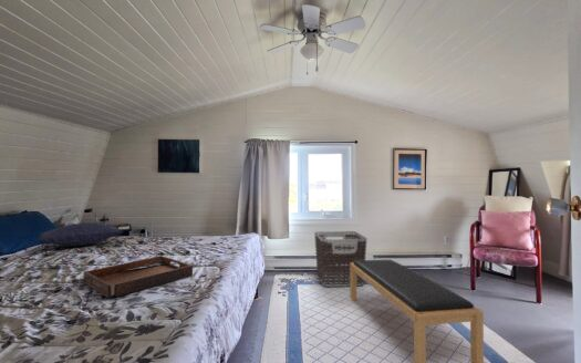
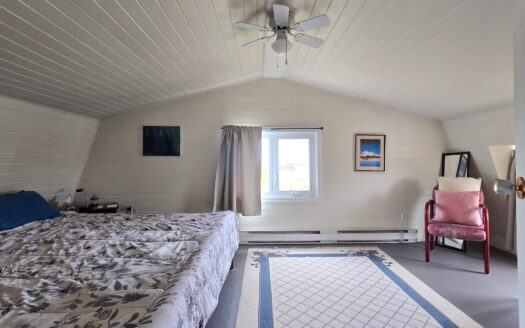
- clothes hamper (339, 257)
- pillow (82, 234)
- bench (401, 301)
- serving tray (139, 273)
